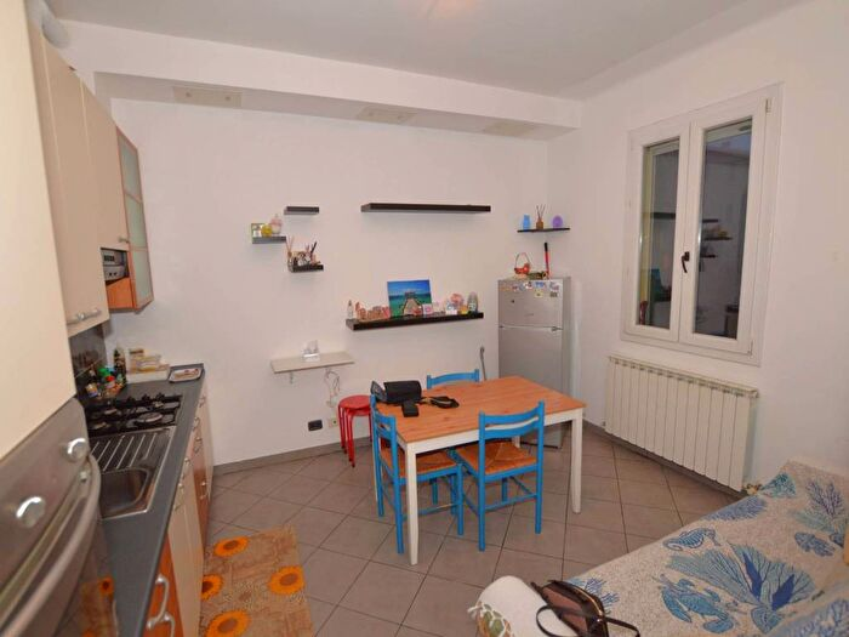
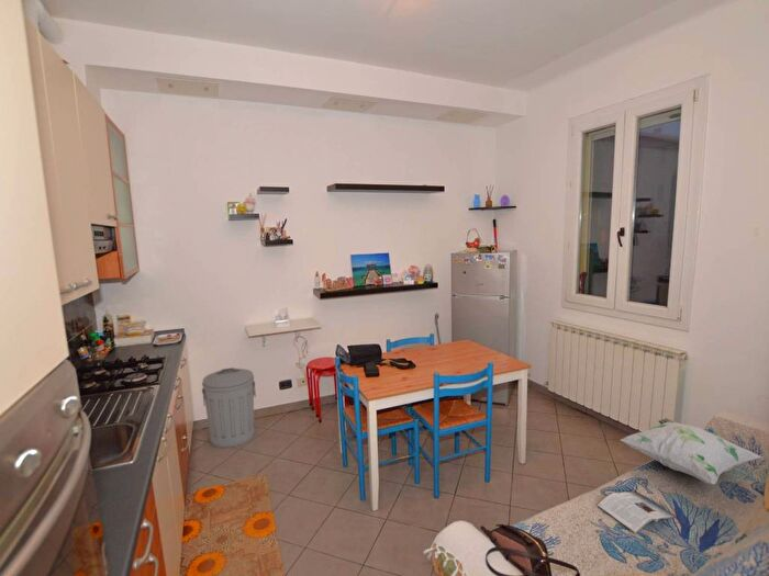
+ decorative pillow (684, 447)
+ trash can (230, 403)
+ magazine (635, 507)
